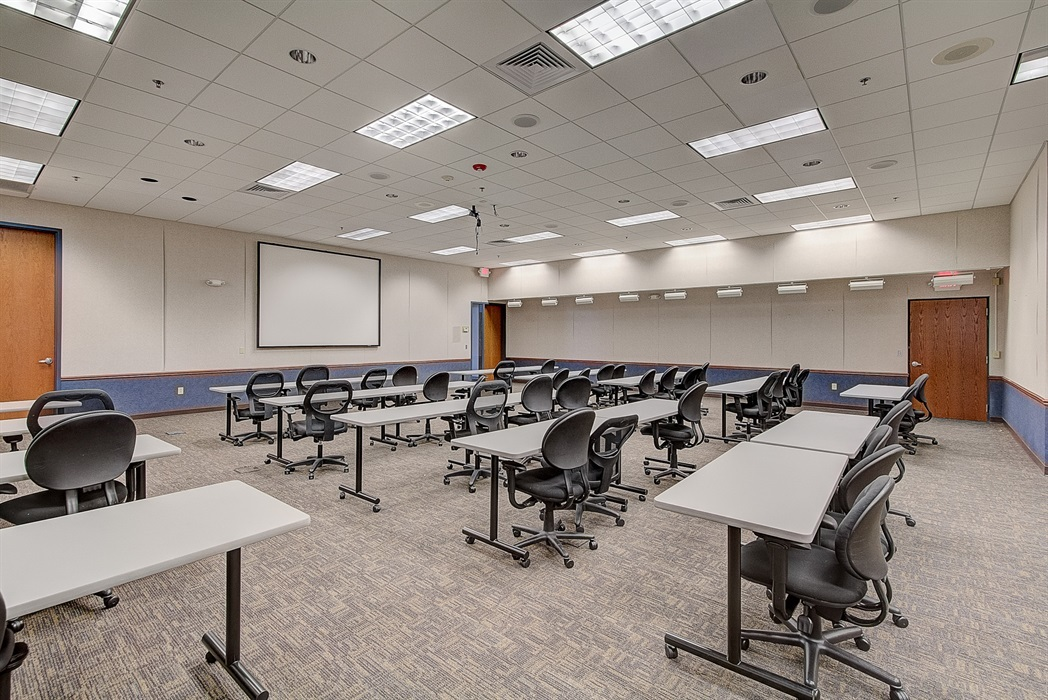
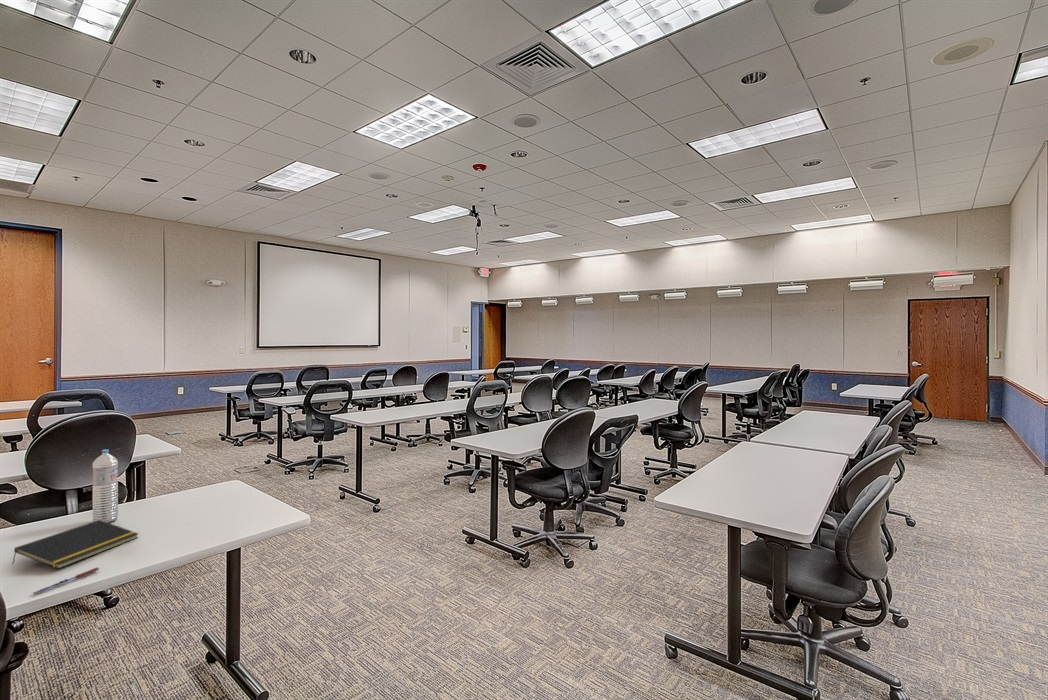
+ pen (67, 579)
+ water bottle (105, 485)
+ notepad (80, 542)
